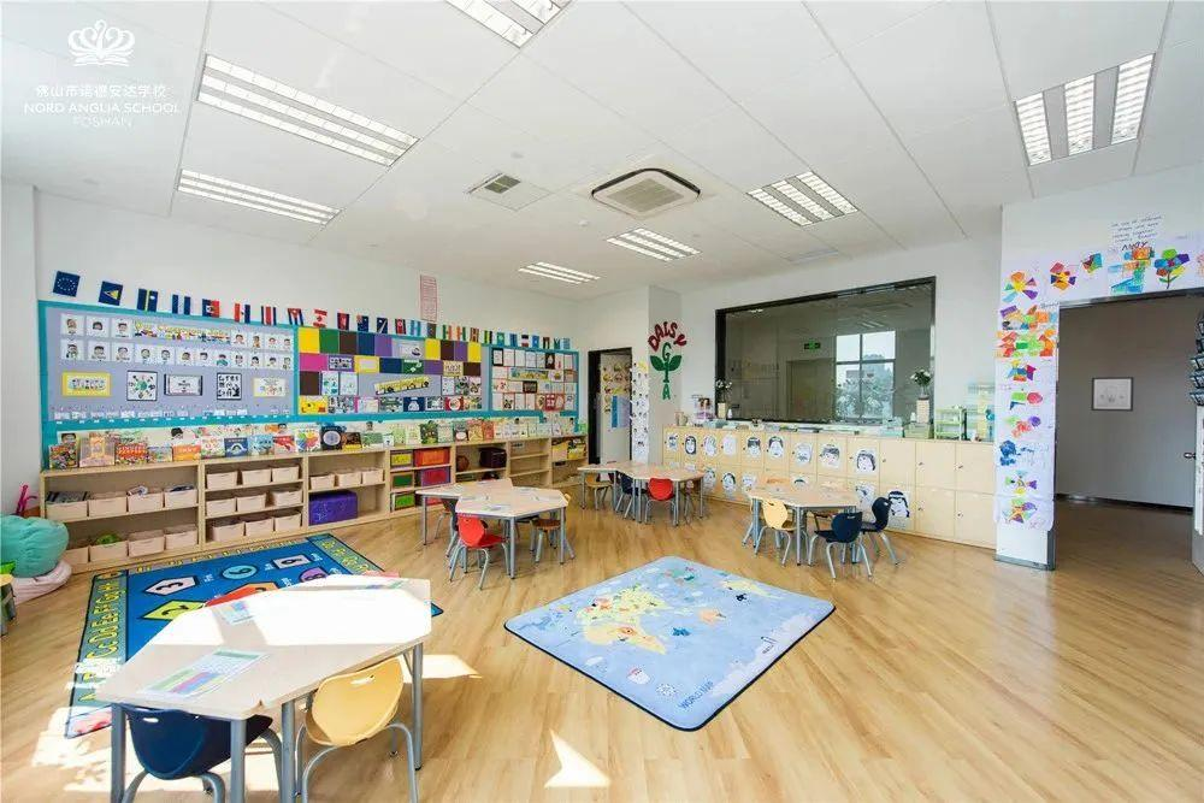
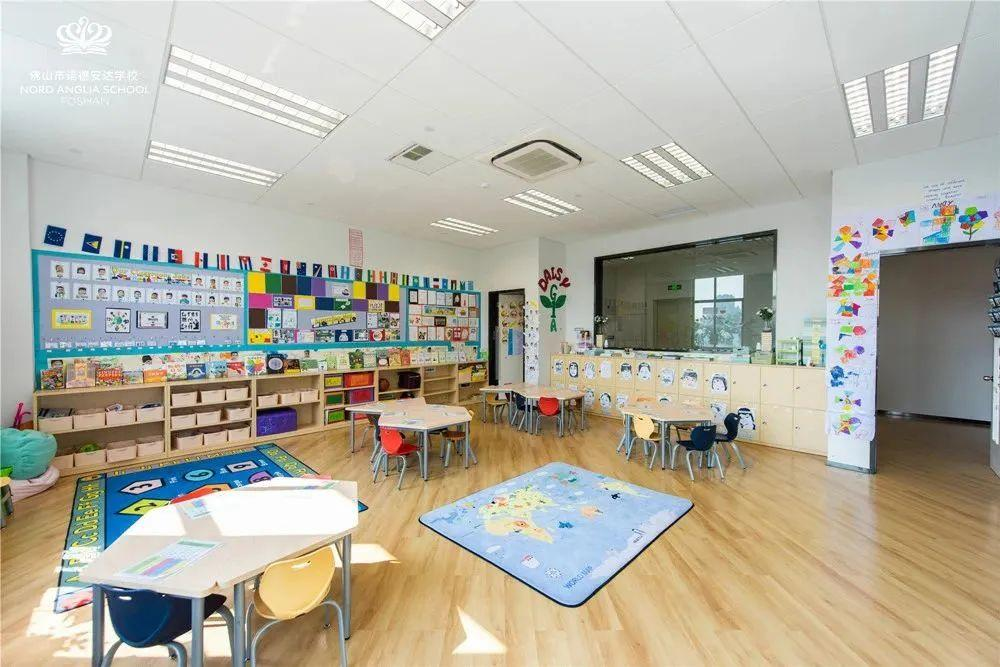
- wall art (1111, 394)
